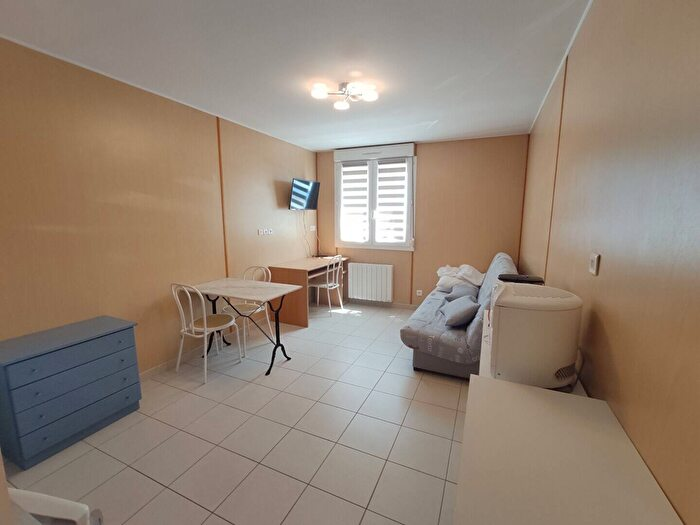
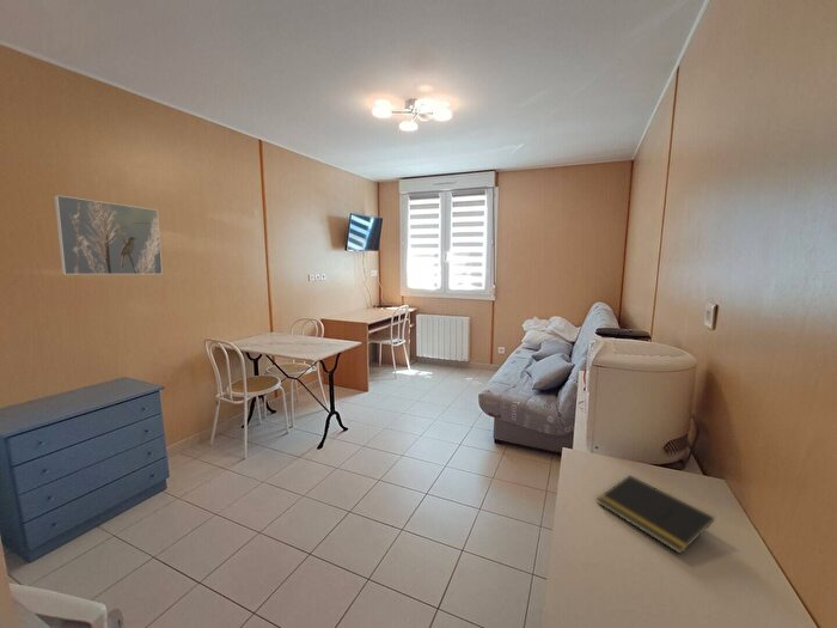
+ notepad (652, 508)
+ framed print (114, 239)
